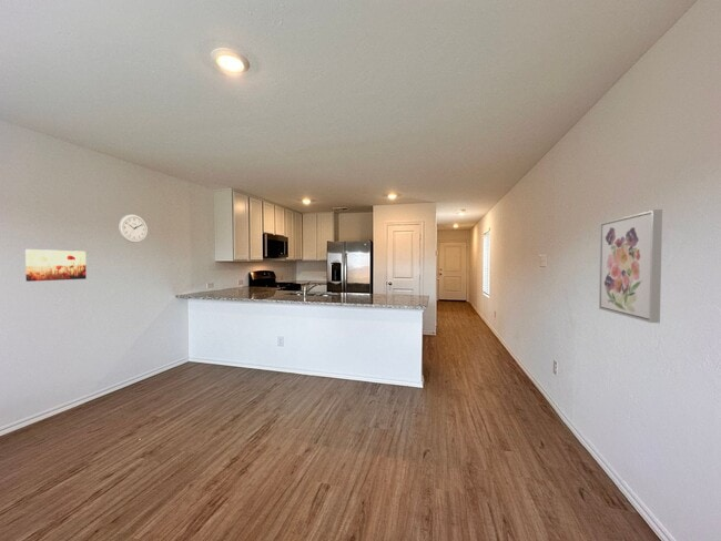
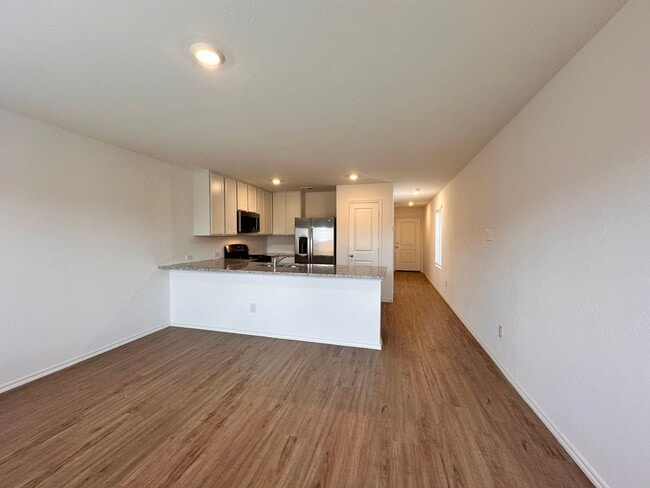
- wall art (58, 265)
- wall clock (134, 228)
- wall art (626, 266)
